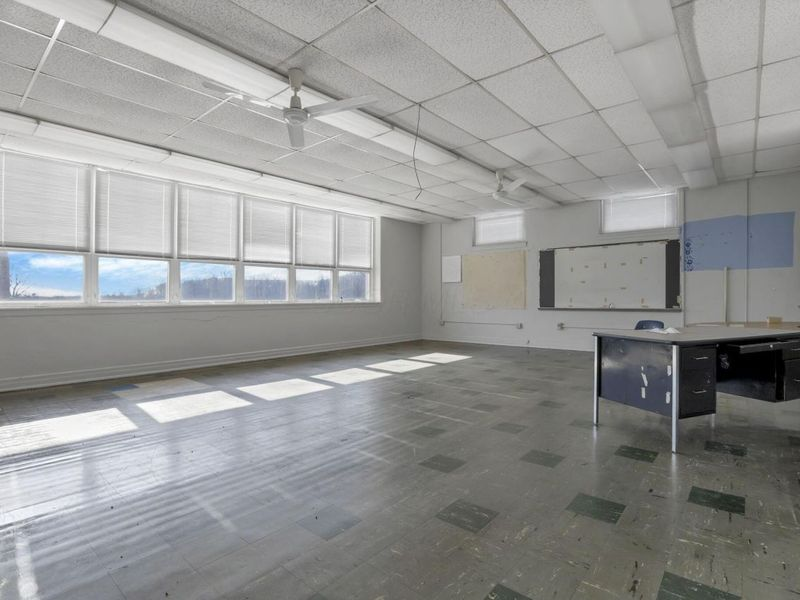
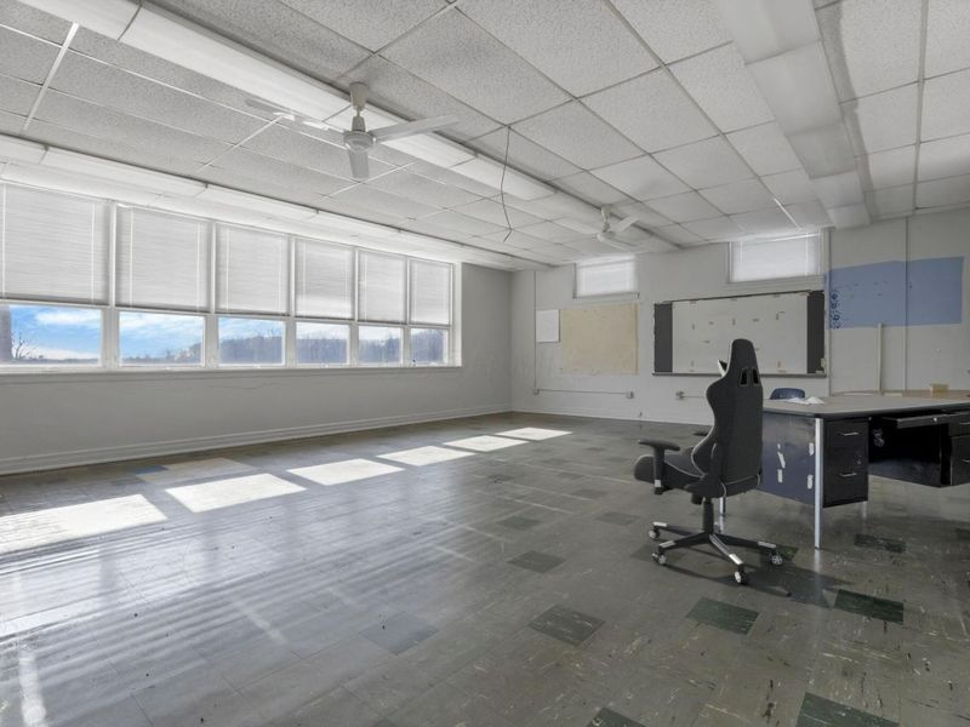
+ chair (703, 446)
